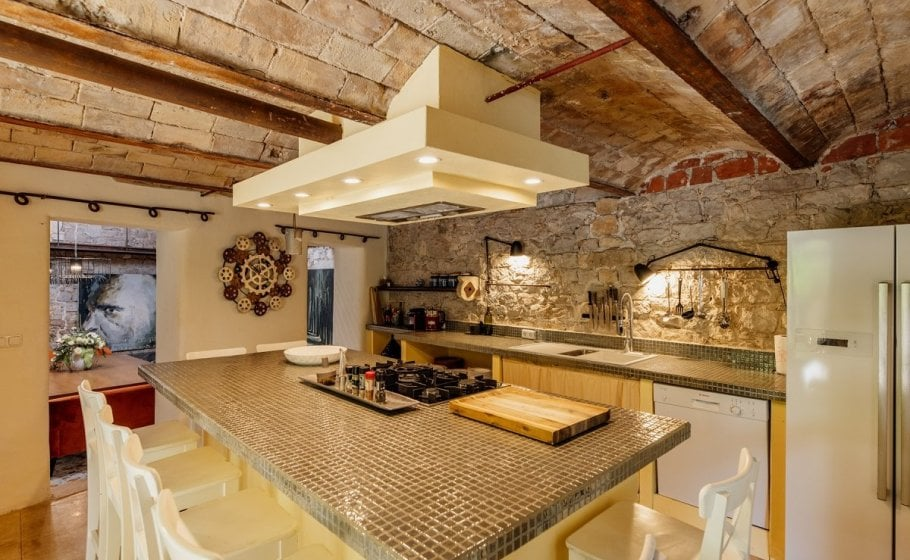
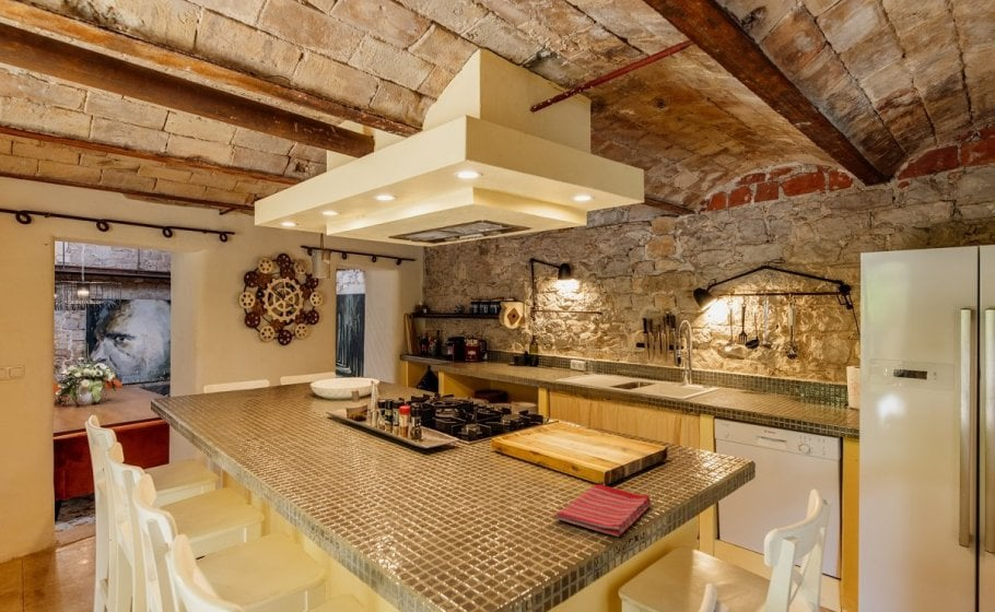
+ dish towel (605, 507)
